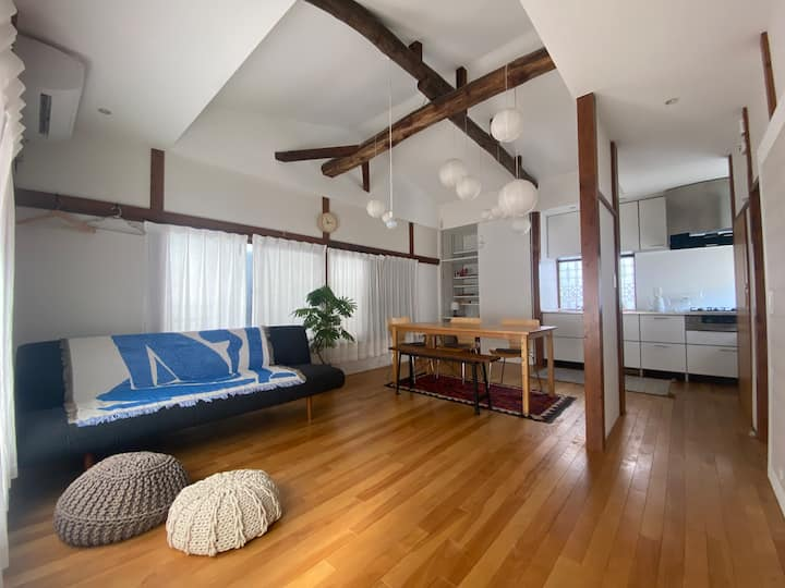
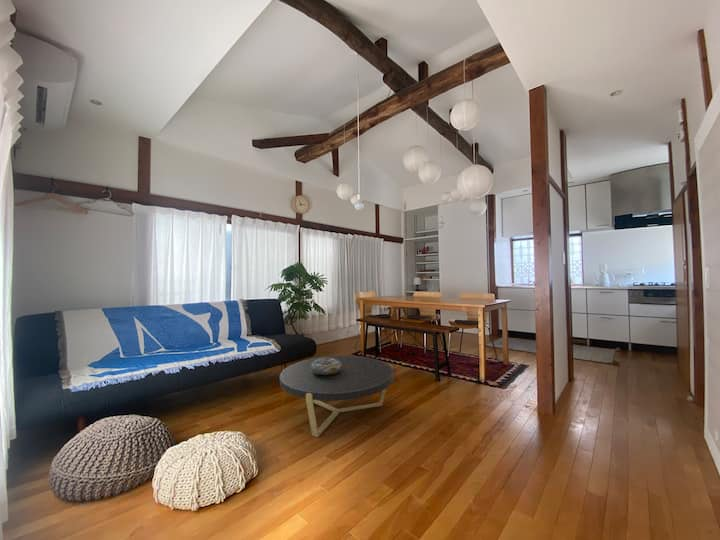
+ coffee table (337, 390)
+ decorative bowl (326, 365)
